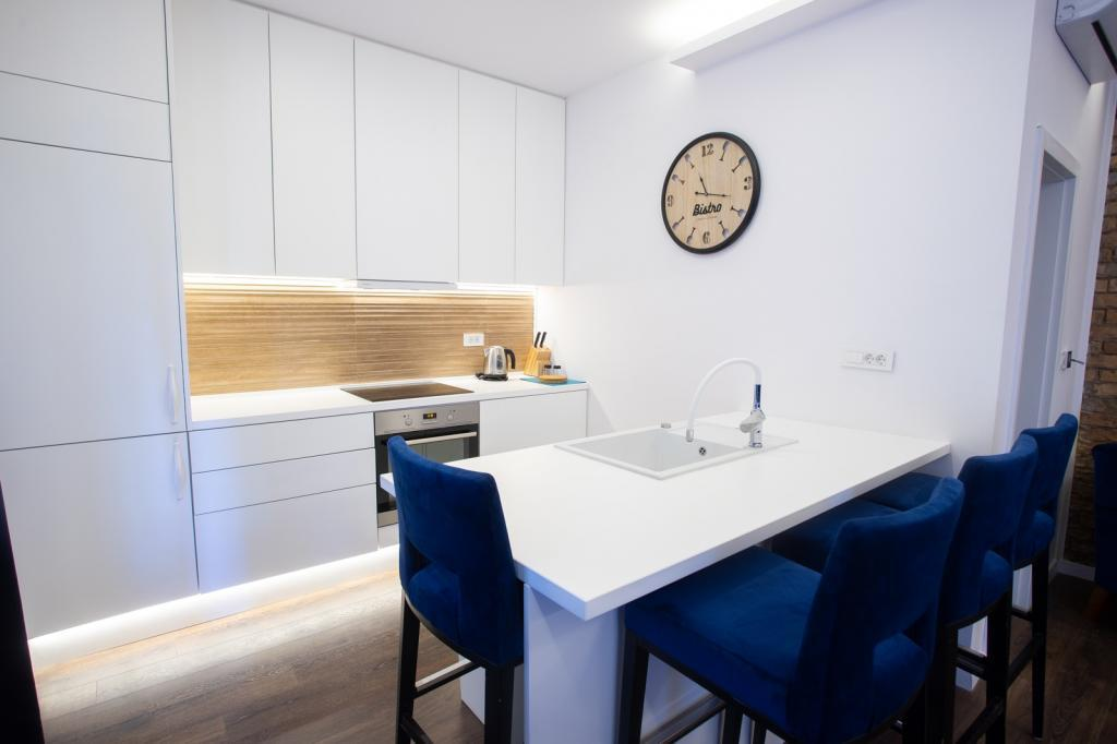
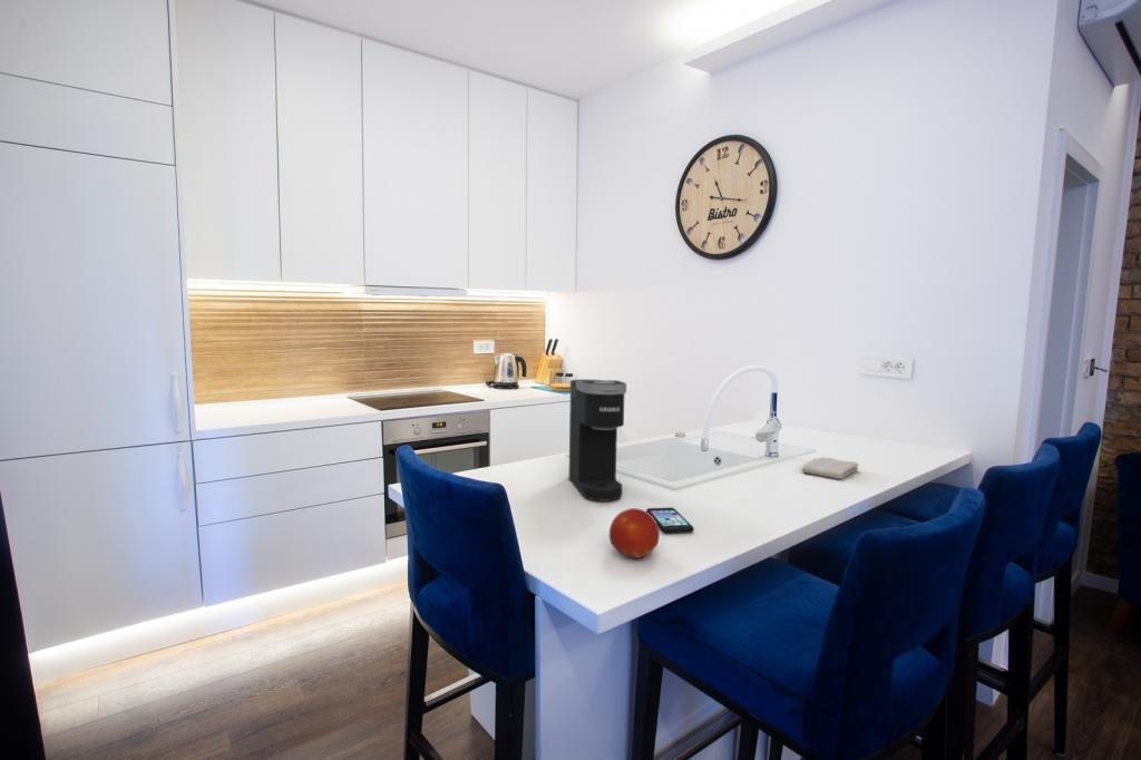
+ fruit (634, 532)
+ washcloth (830, 467)
+ smartphone (669, 519)
+ coffee maker (595, 433)
